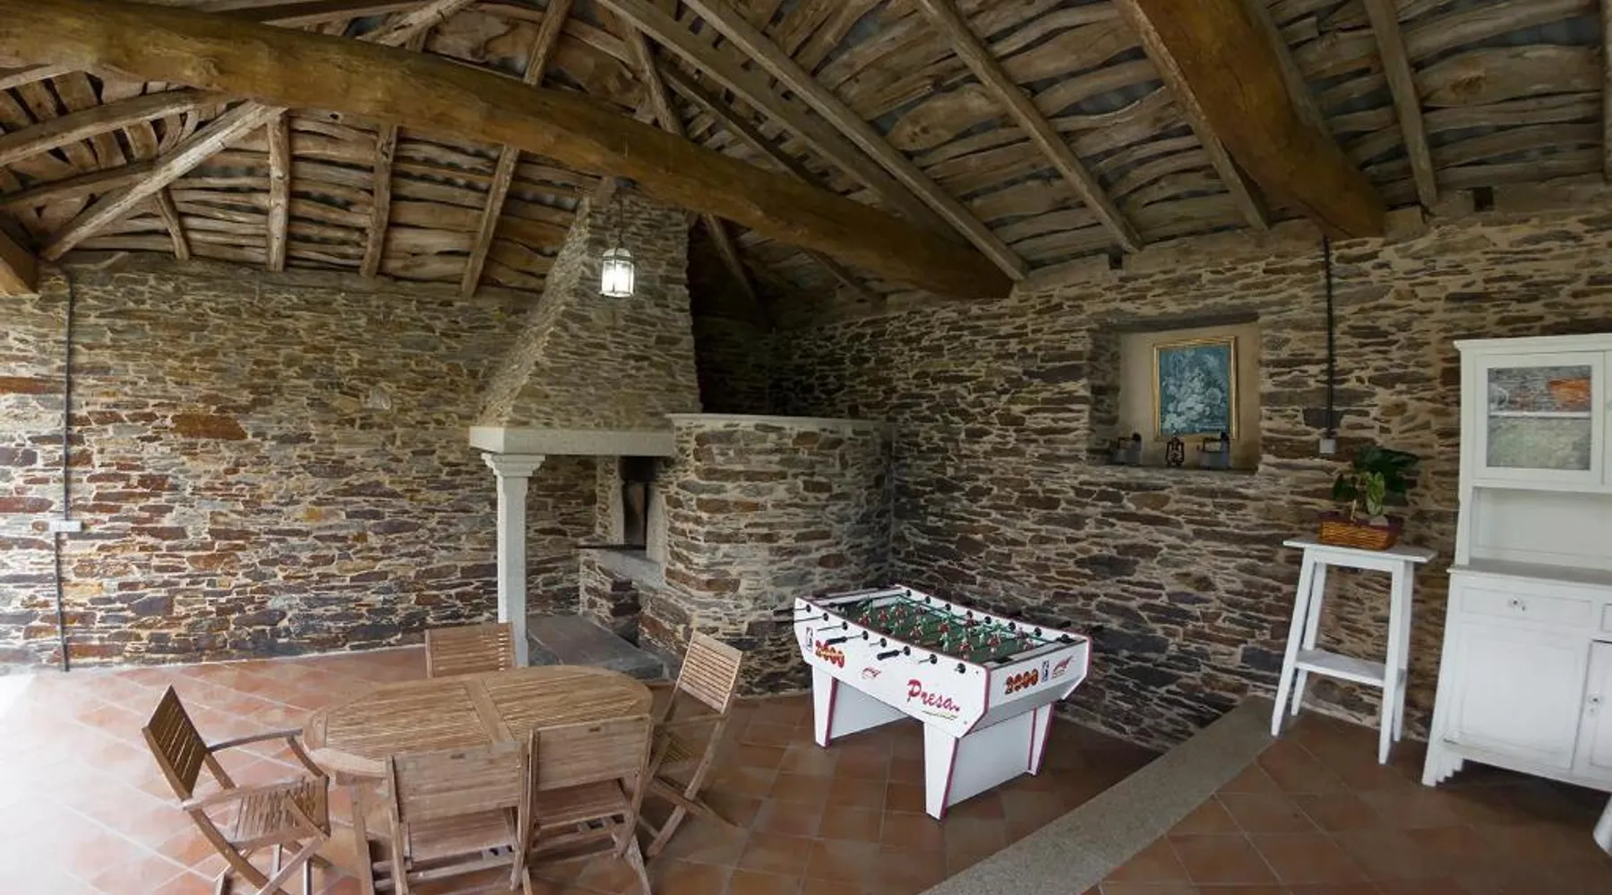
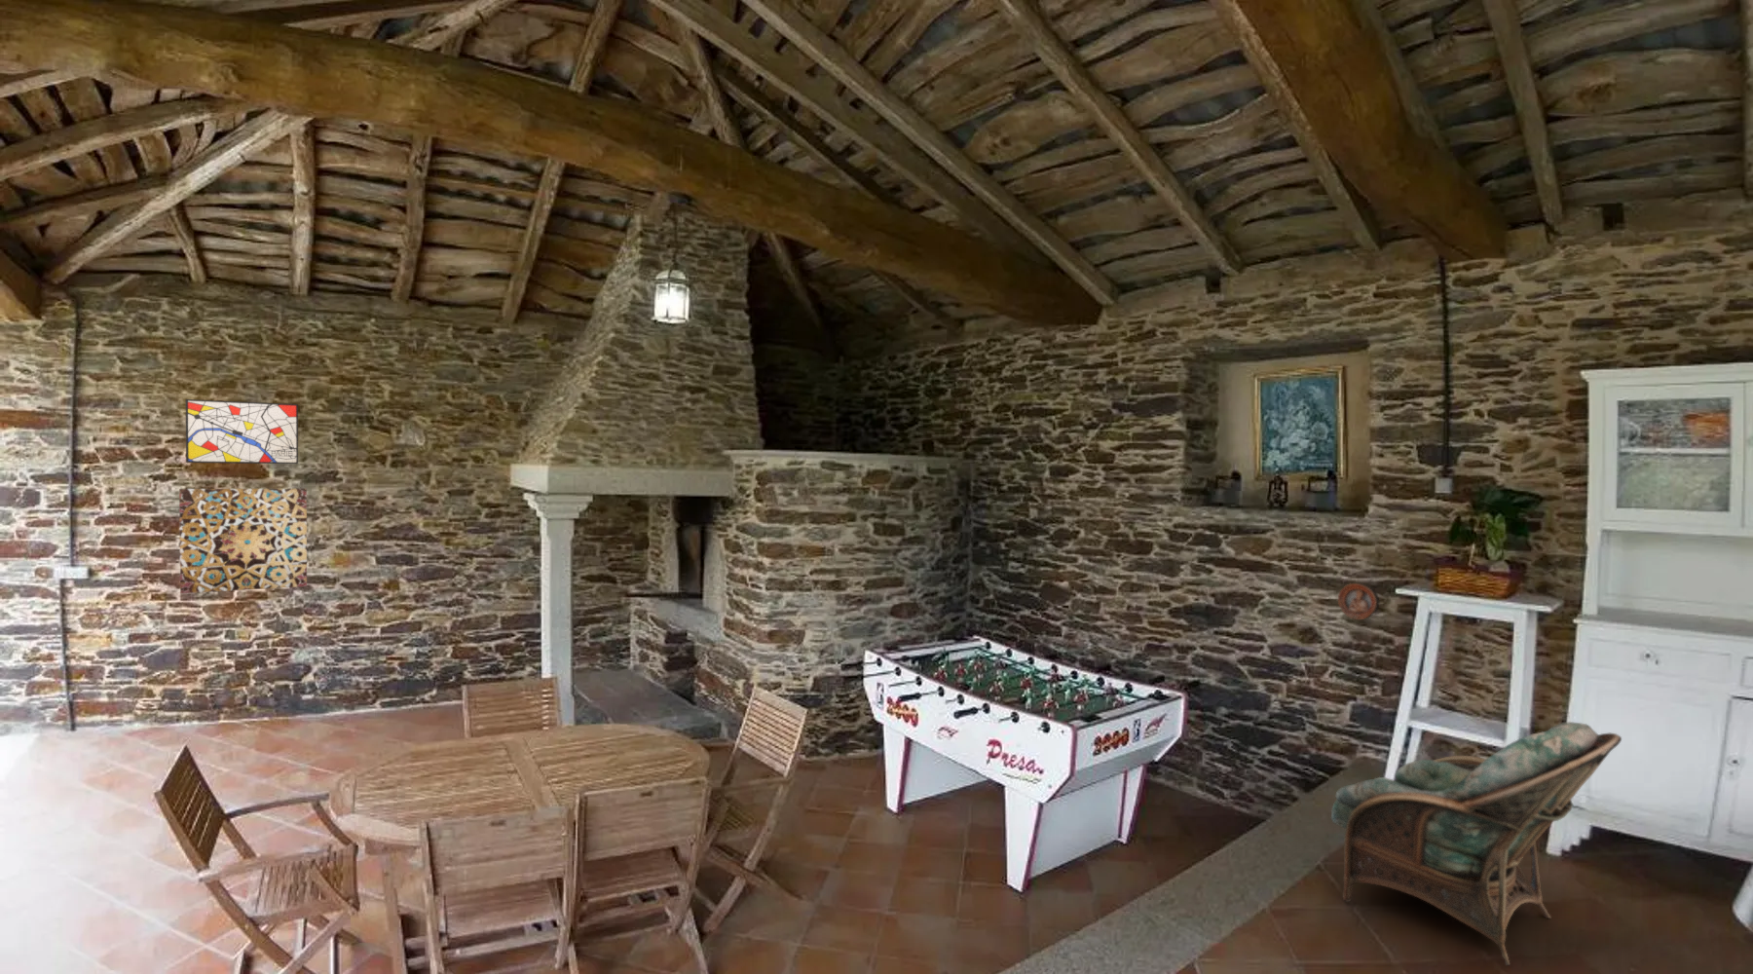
+ armchair (1465, 808)
+ wall art (246, 539)
+ relief medallion (1357, 601)
+ wall art (243, 433)
